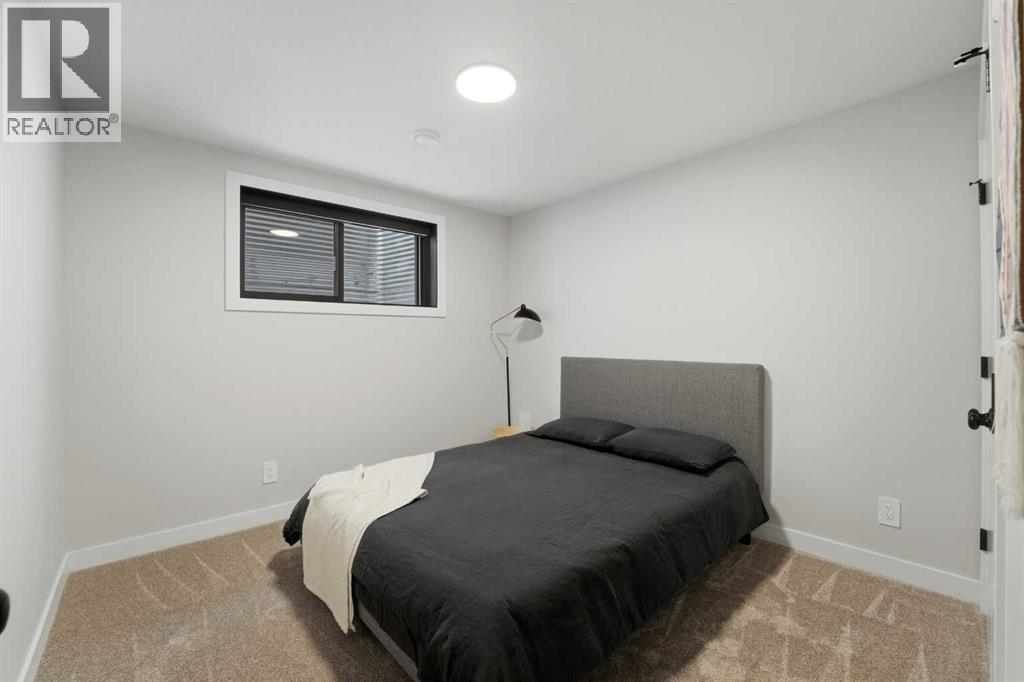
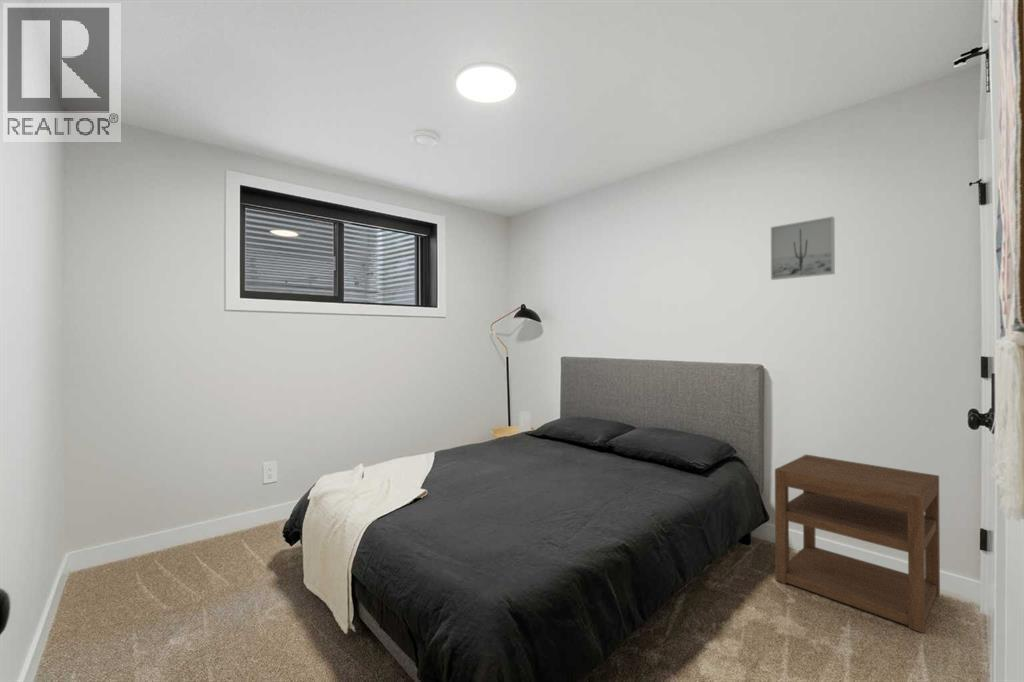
+ nightstand (855, 529)
+ wall art (801, 249)
